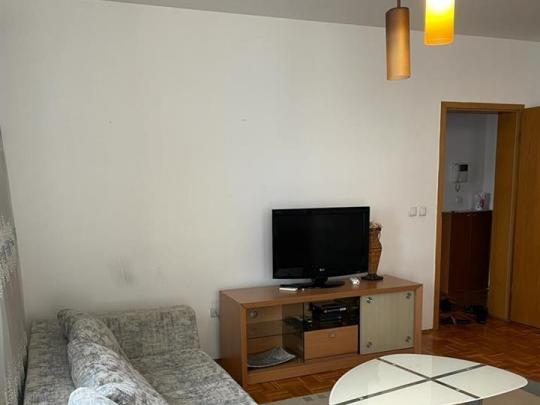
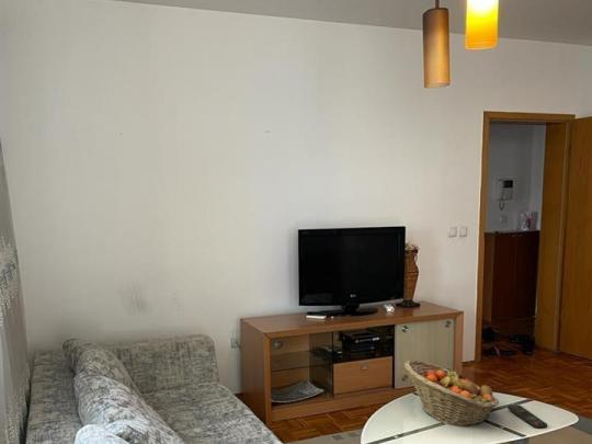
+ fruit basket (448, 389)
+ remote control (526, 415)
